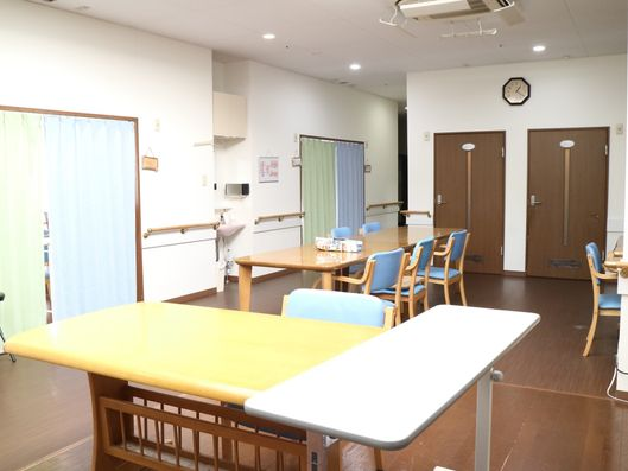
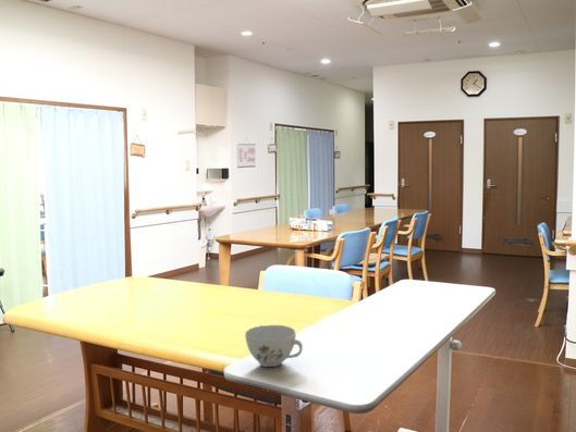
+ teacup (274, 347)
